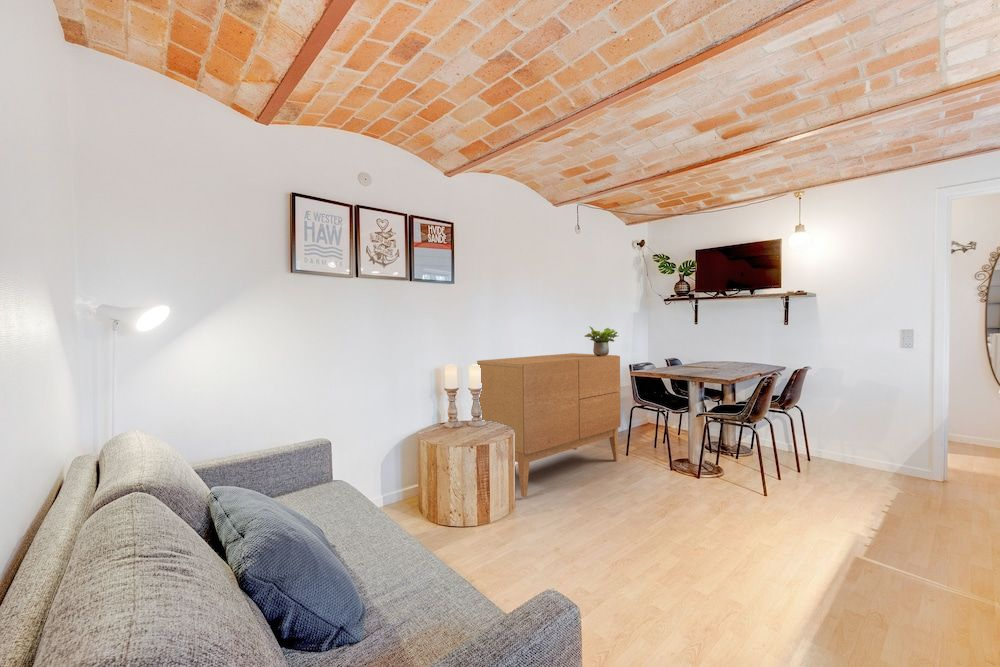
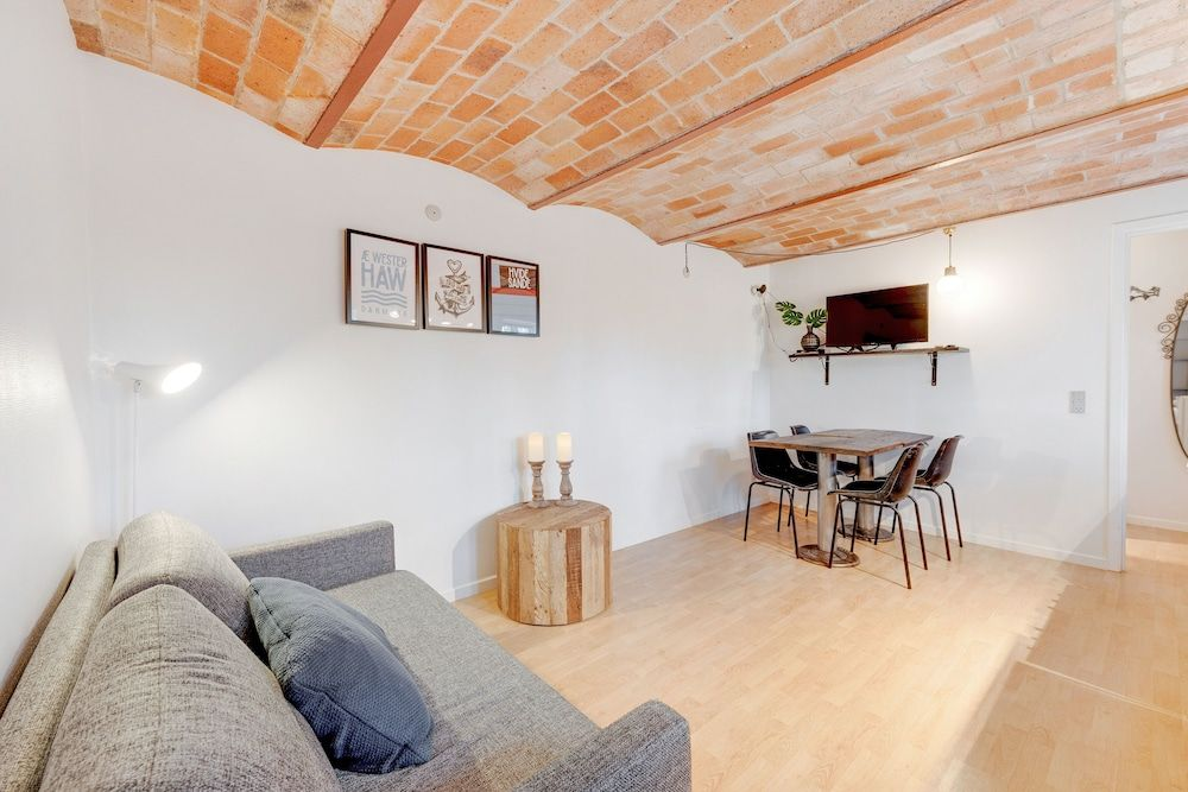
- sideboard (553, 414)
- potted plant (602, 340)
